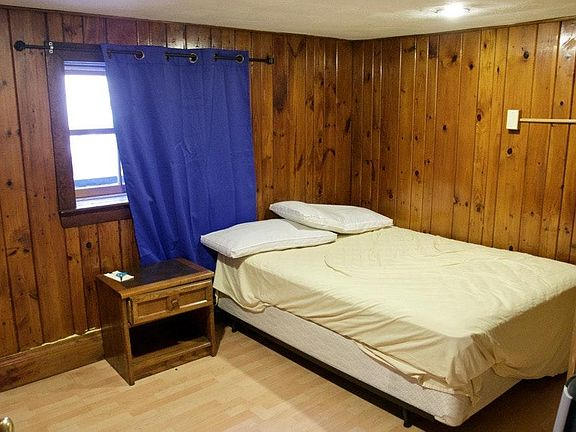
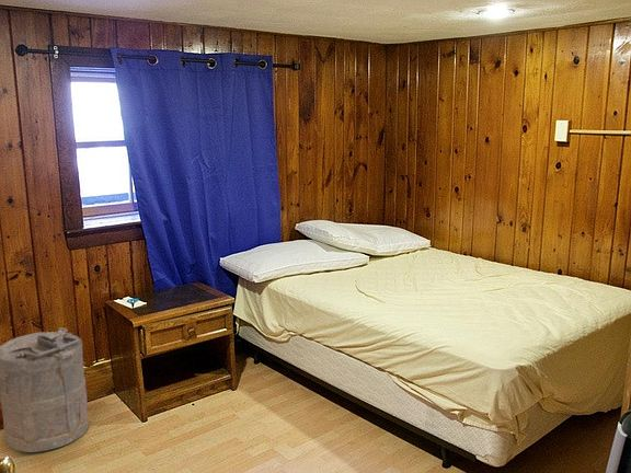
+ laundry hamper (38, 384)
